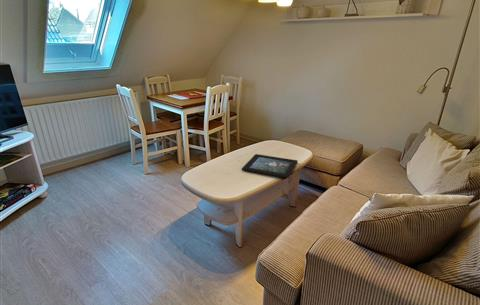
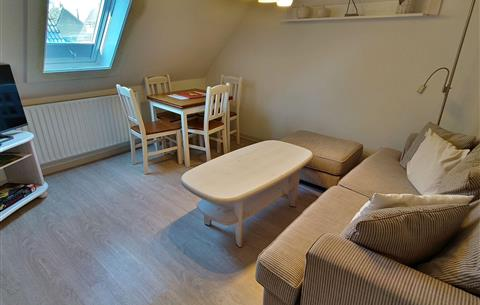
- decorative tray (270, 165)
